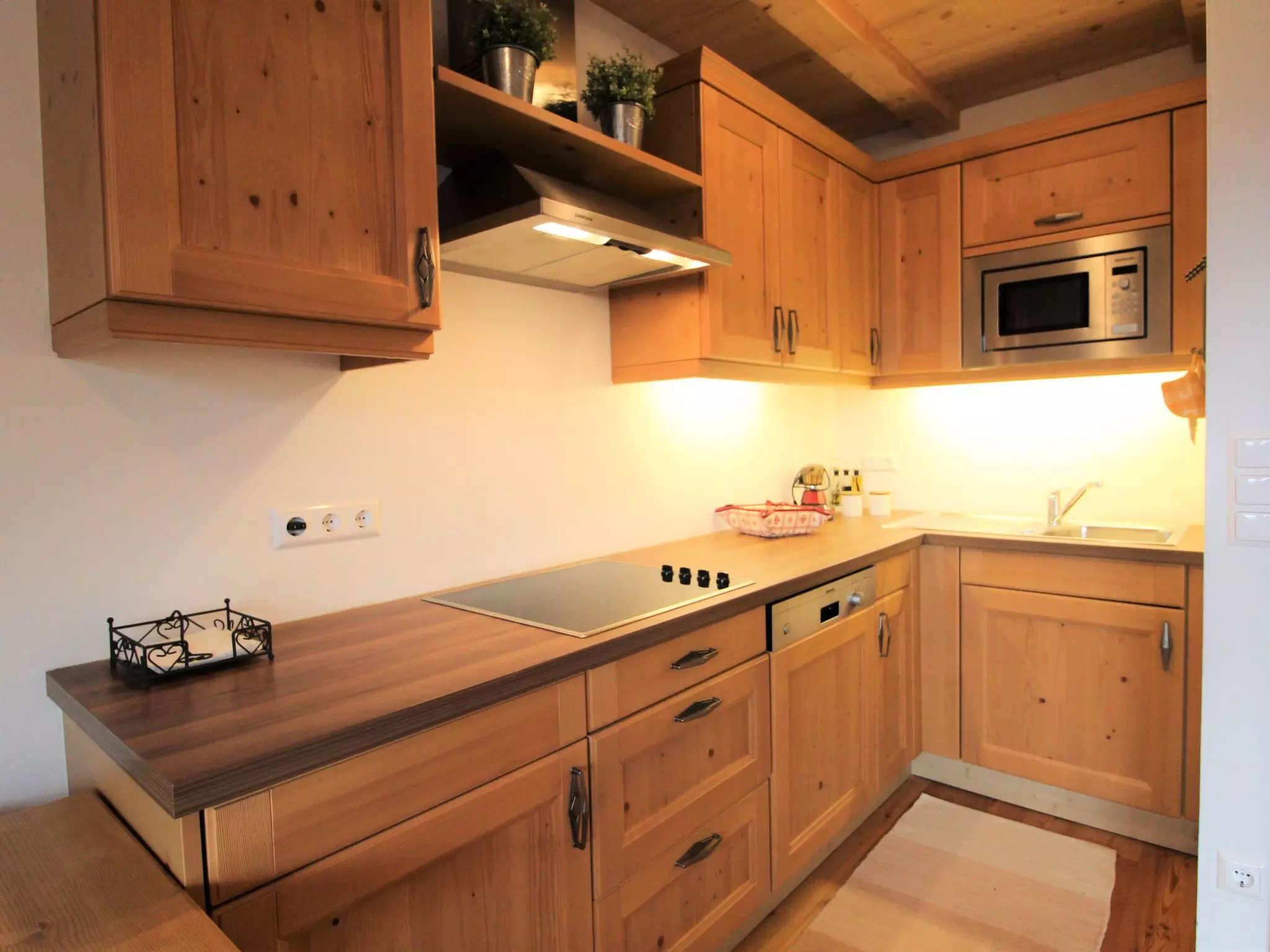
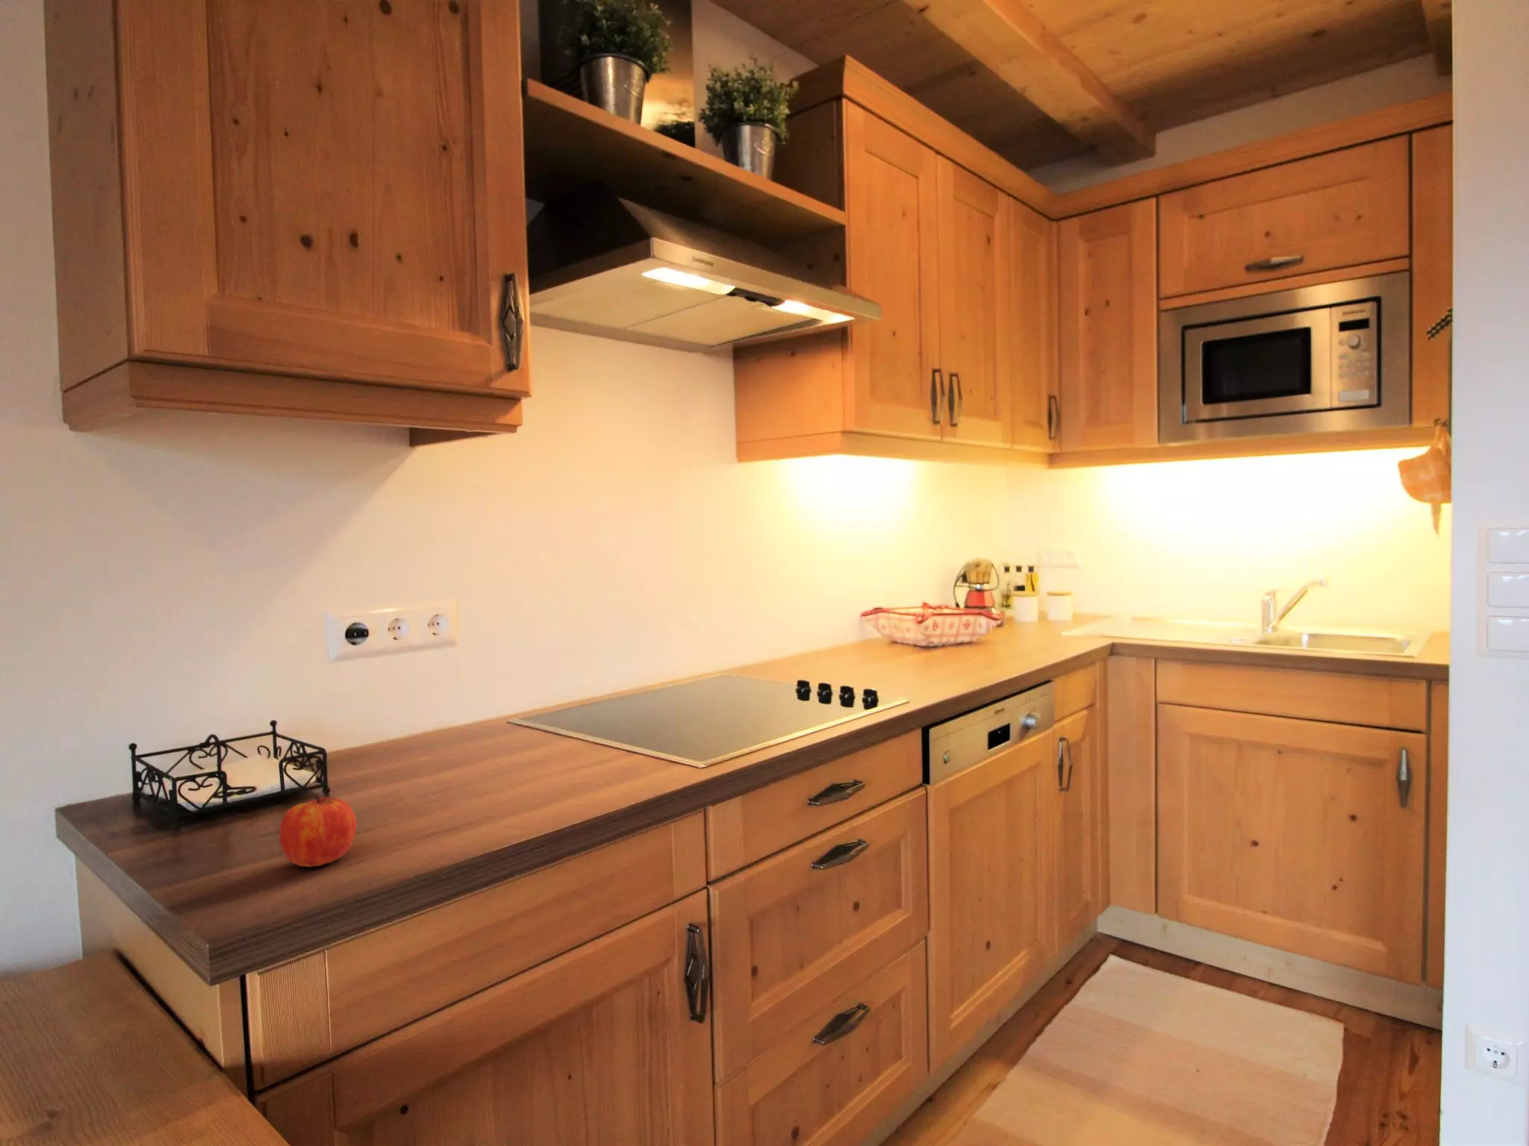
+ fruit (318, 827)
